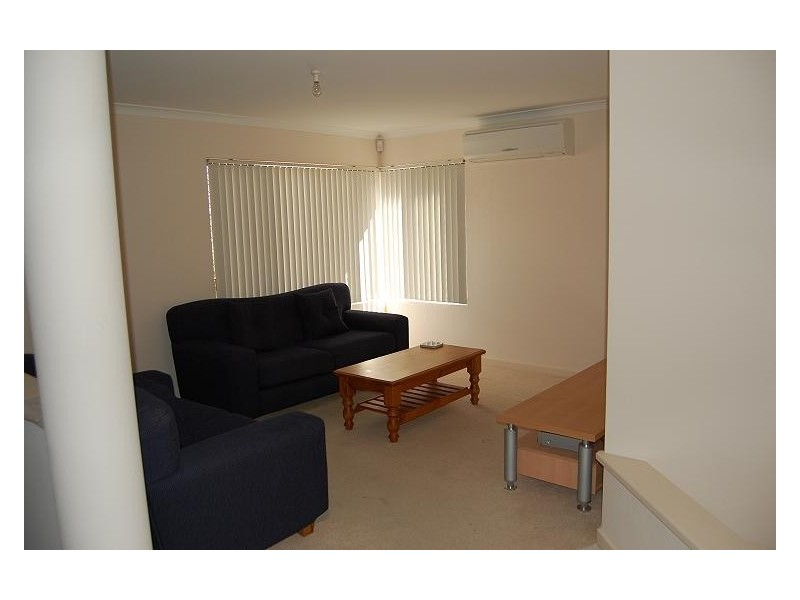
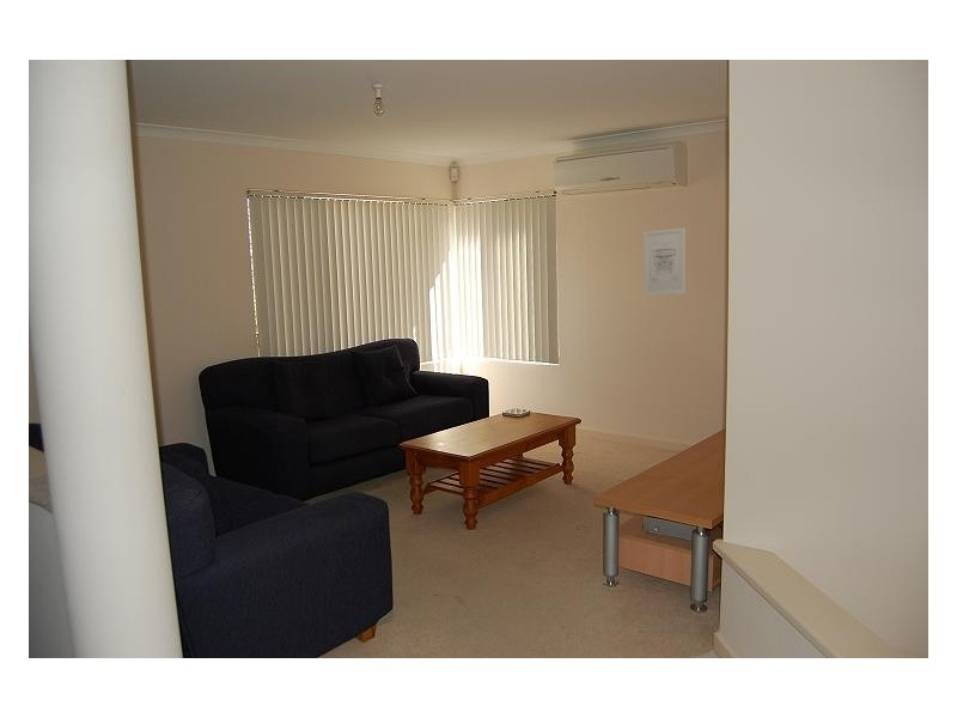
+ wall art (664, 262)
